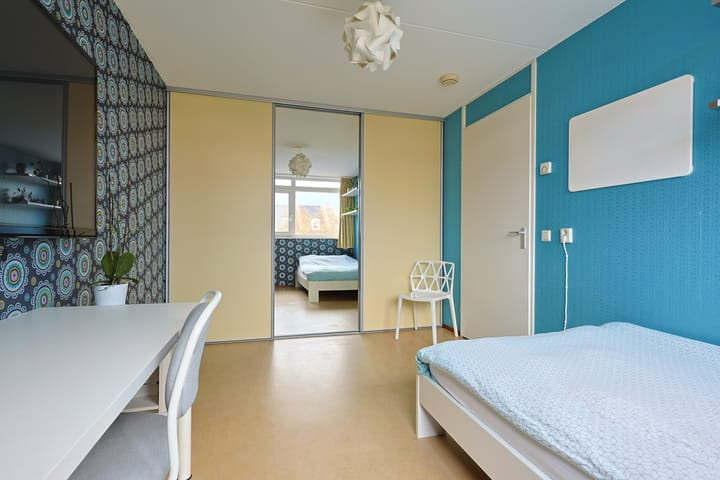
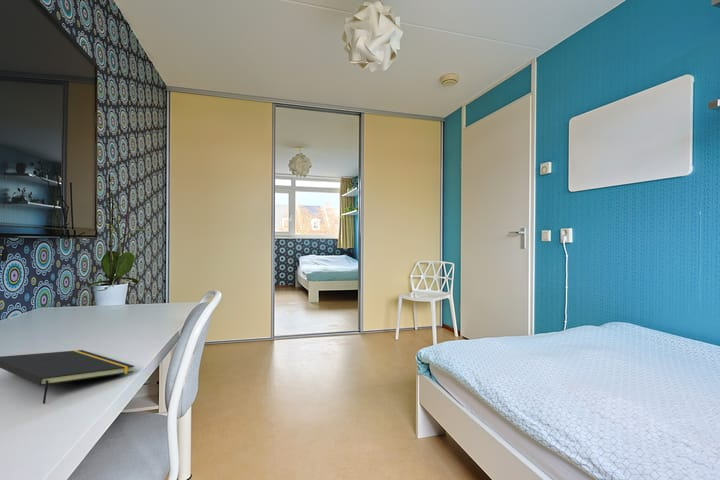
+ notepad (64, 365)
